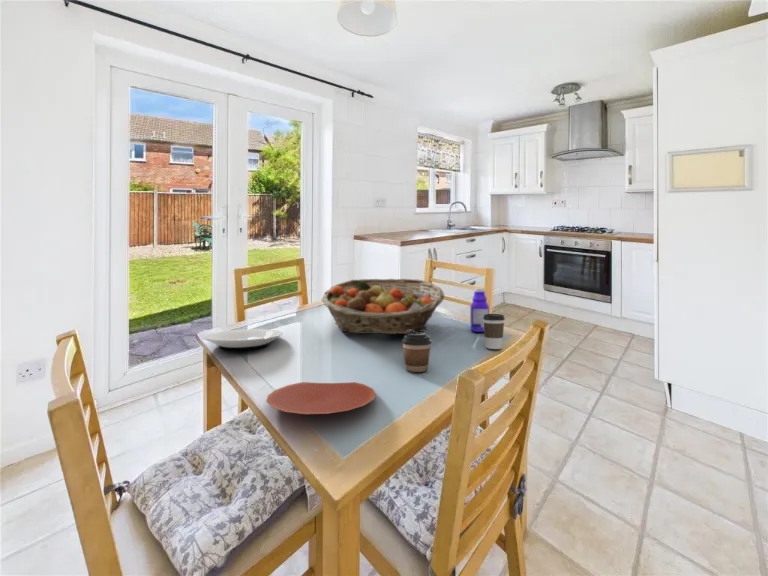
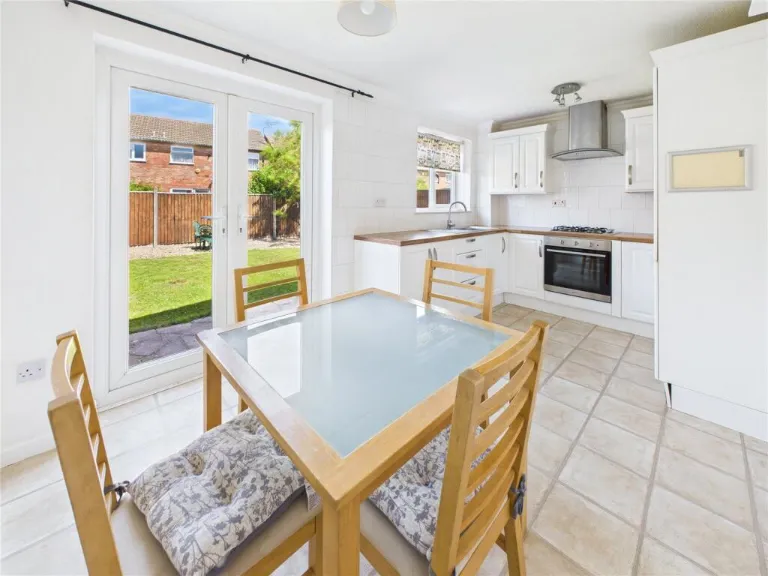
- plate (244, 340)
- plate (322, 399)
- coffee cup (493, 331)
- coffee cup (416, 350)
- bottle (479, 309)
- fruit basket (382, 303)
